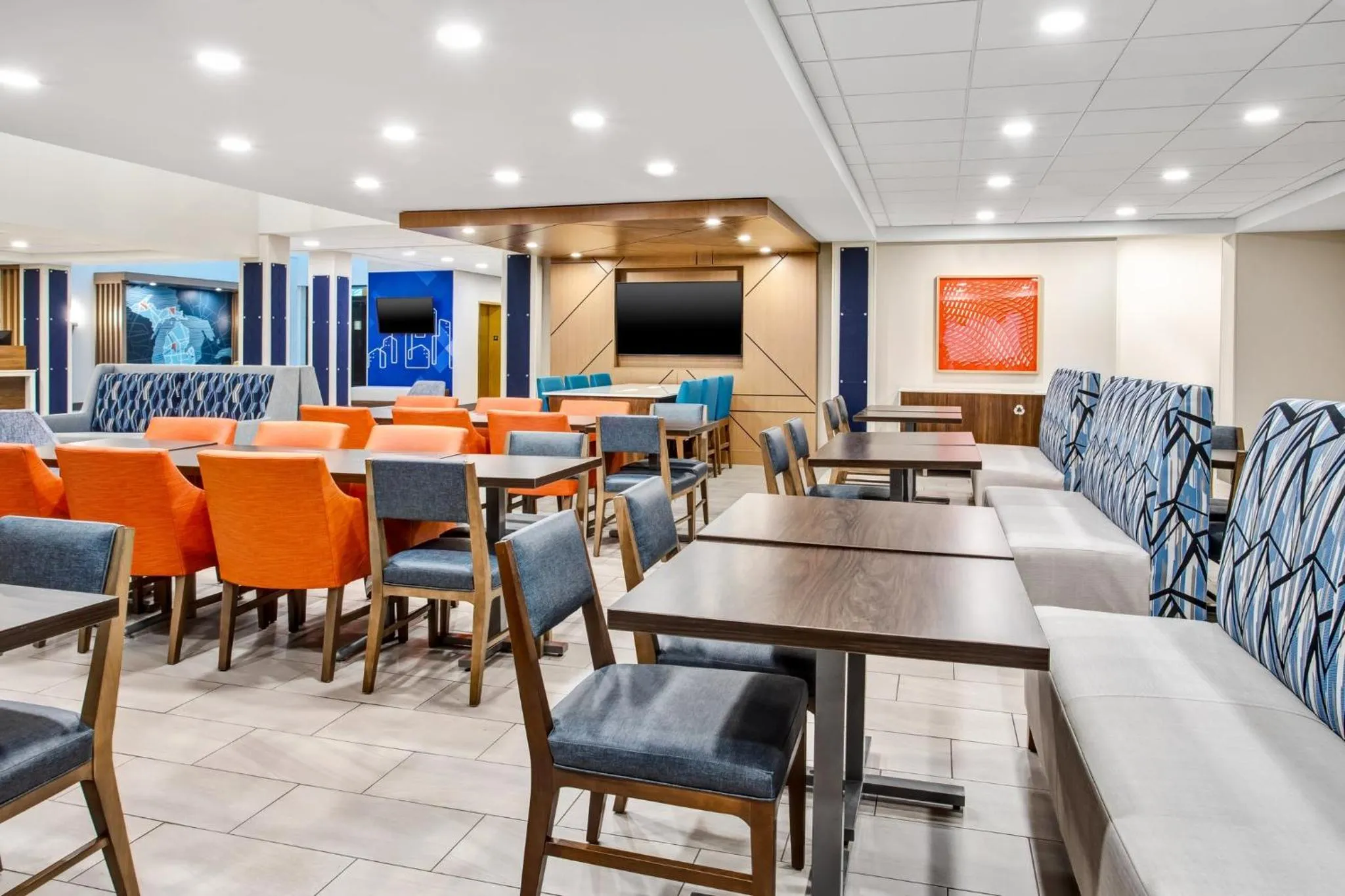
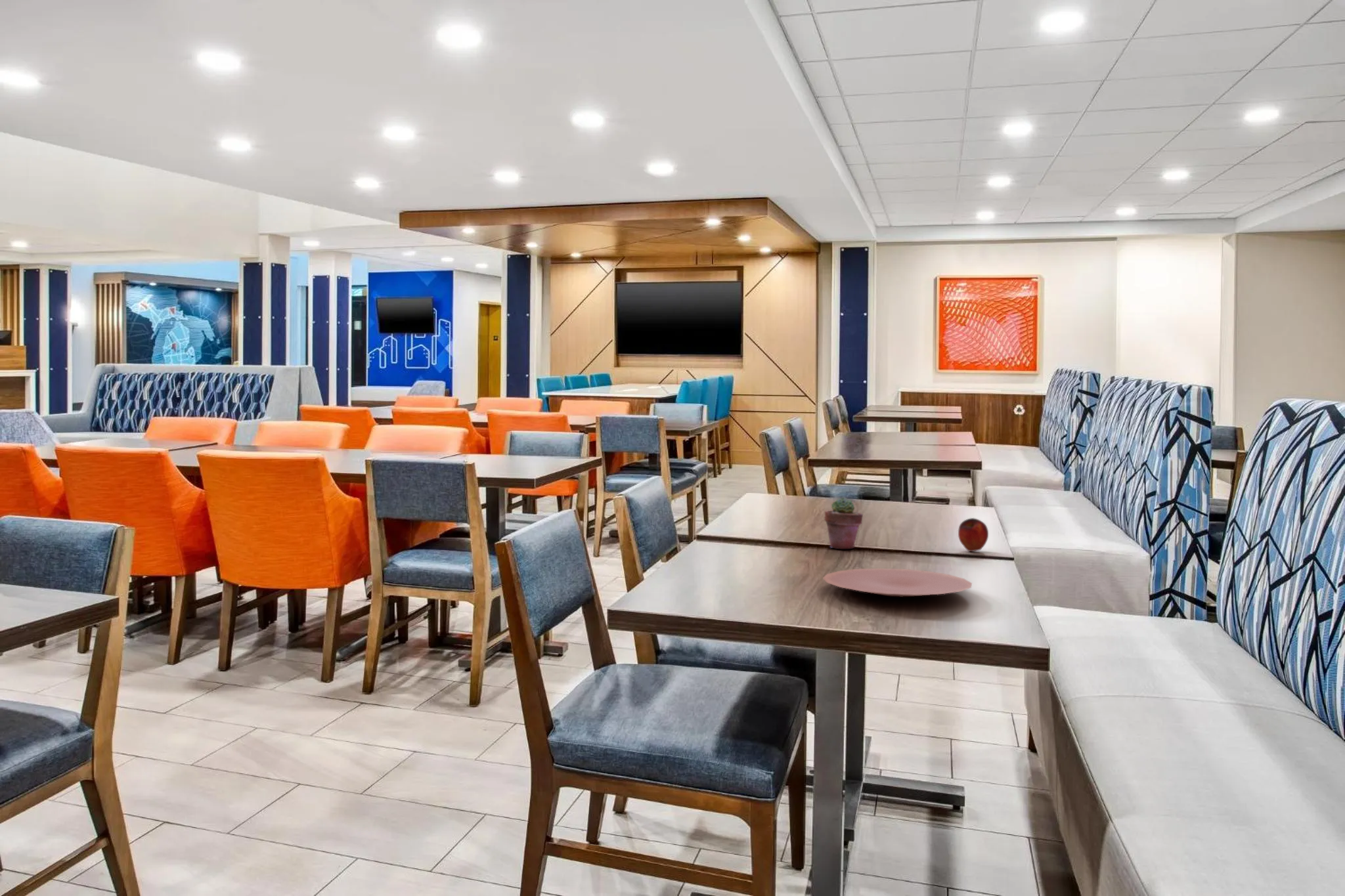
+ apple (973, 535)
+ plate (896, 586)
+ potted succulent (843, 522)
